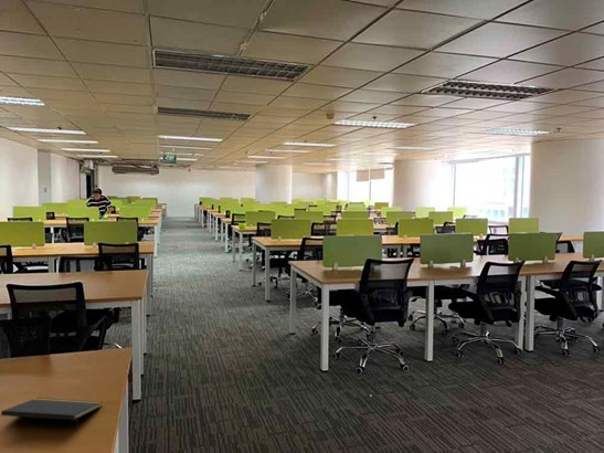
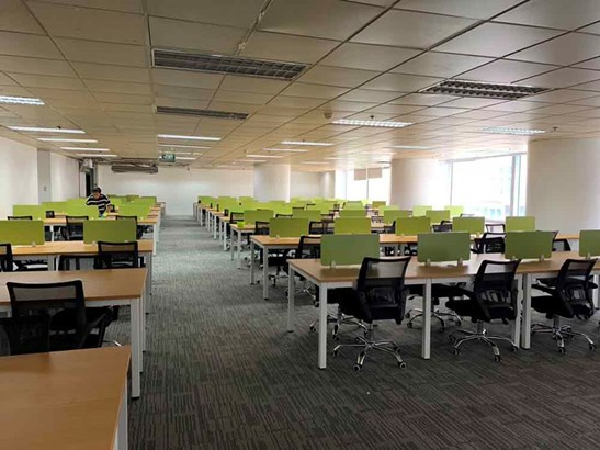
- notepad (54, 408)
